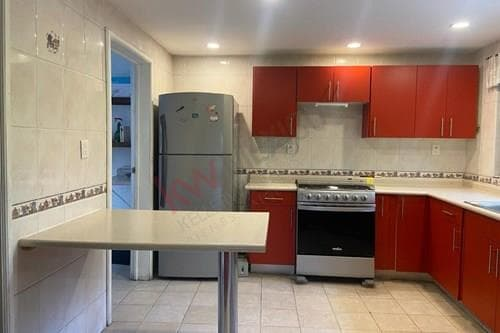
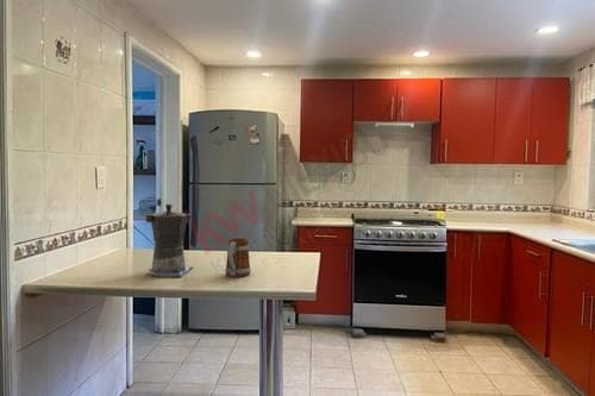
+ mug (236, 257)
+ coffee maker (168, 238)
